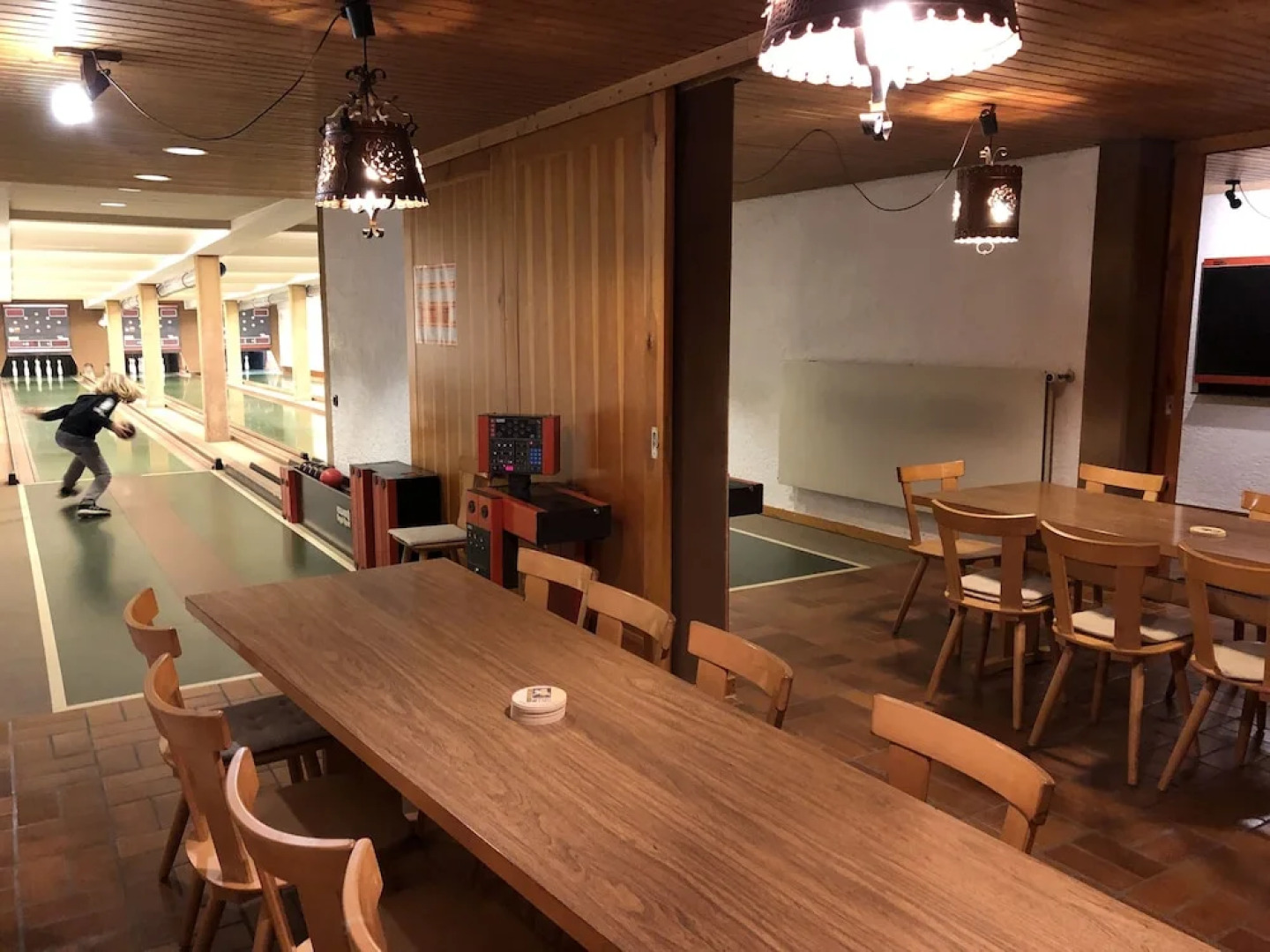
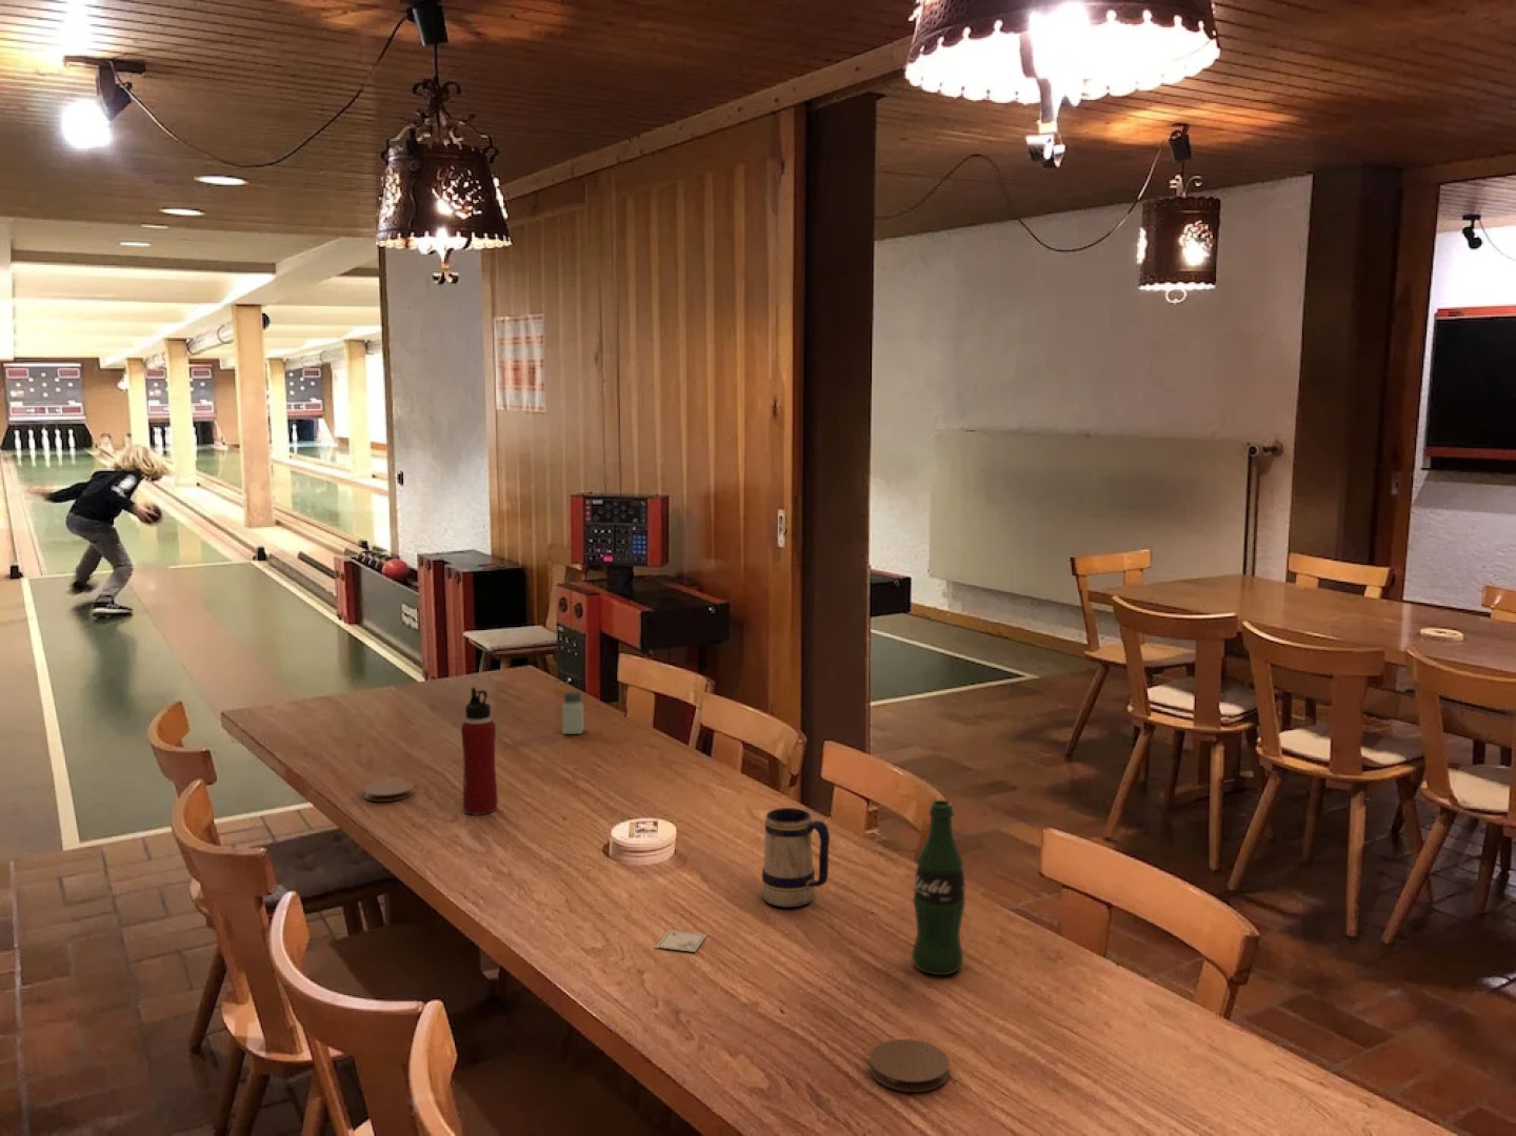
+ hazard label (682, 940)
+ coaster (908, 1064)
+ coaster (388, 790)
+ saltshaker (573, 712)
+ beer mug (796, 858)
+ water bottle (479, 749)
+ beer bottle (939, 884)
